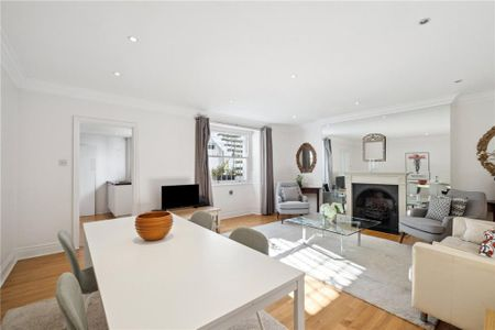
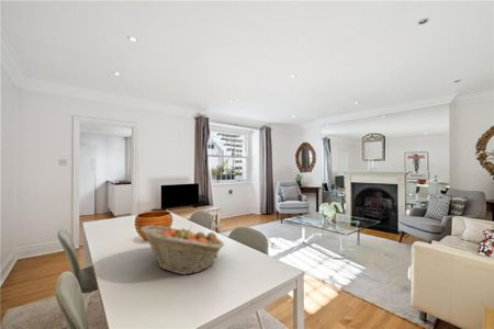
+ fruit basket (182, 242)
